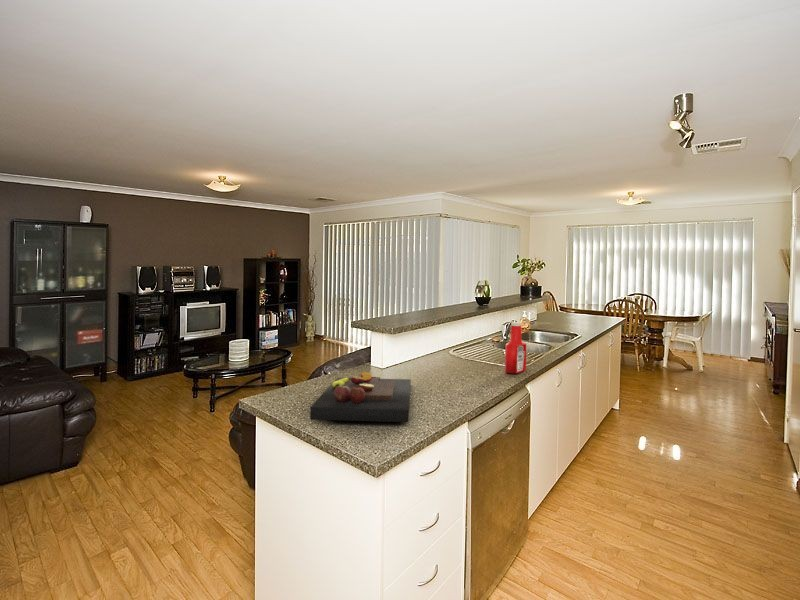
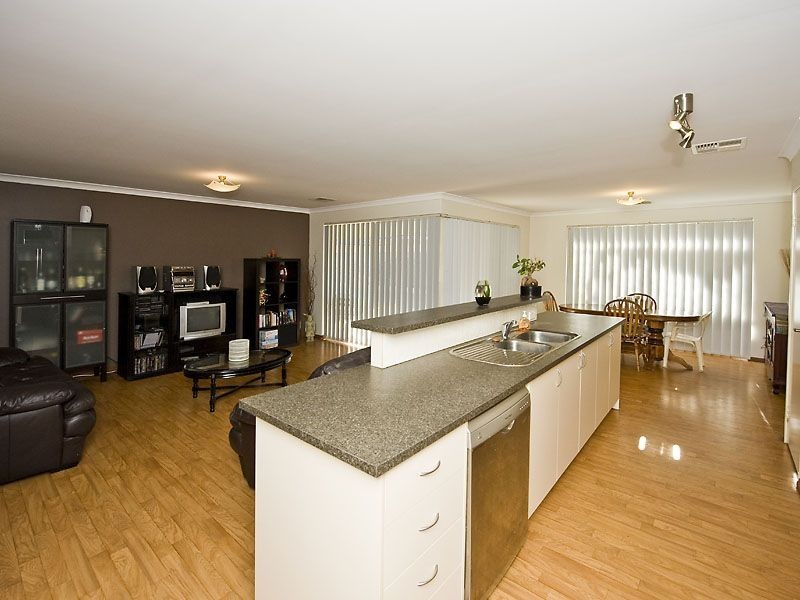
- cutting board (367, 389)
- soap bottle (515, 346)
